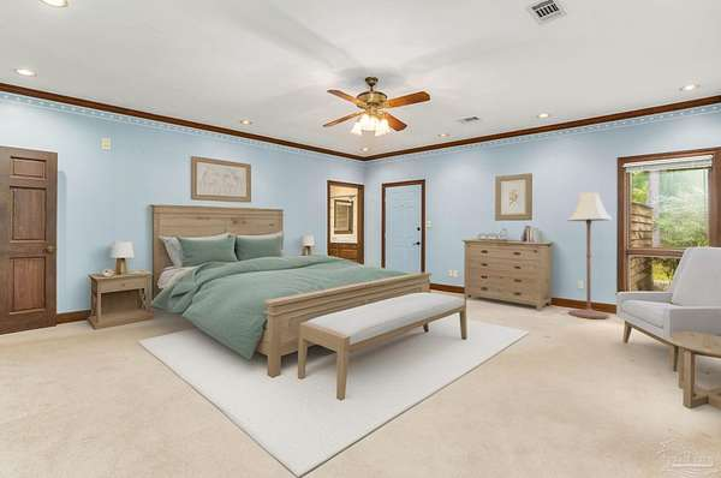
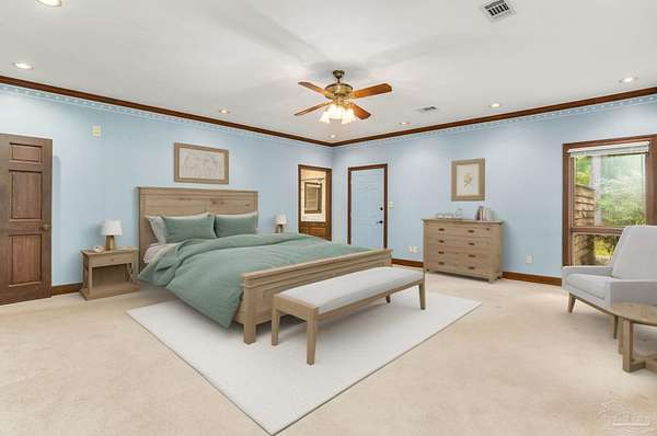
- floor lamp (589, 253)
